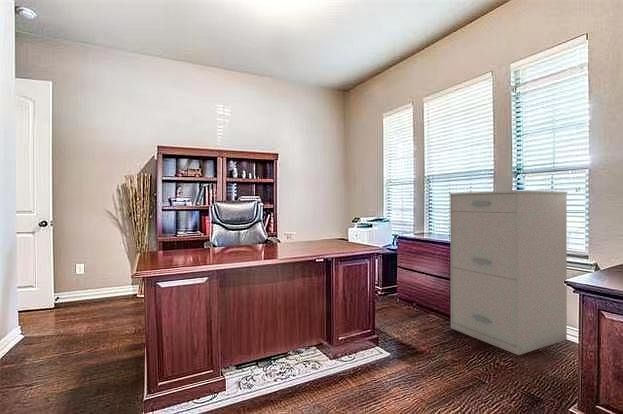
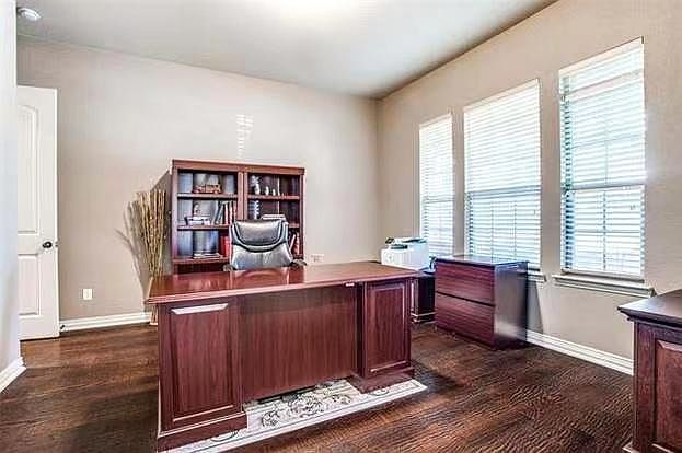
- filing cabinet (505, 263)
